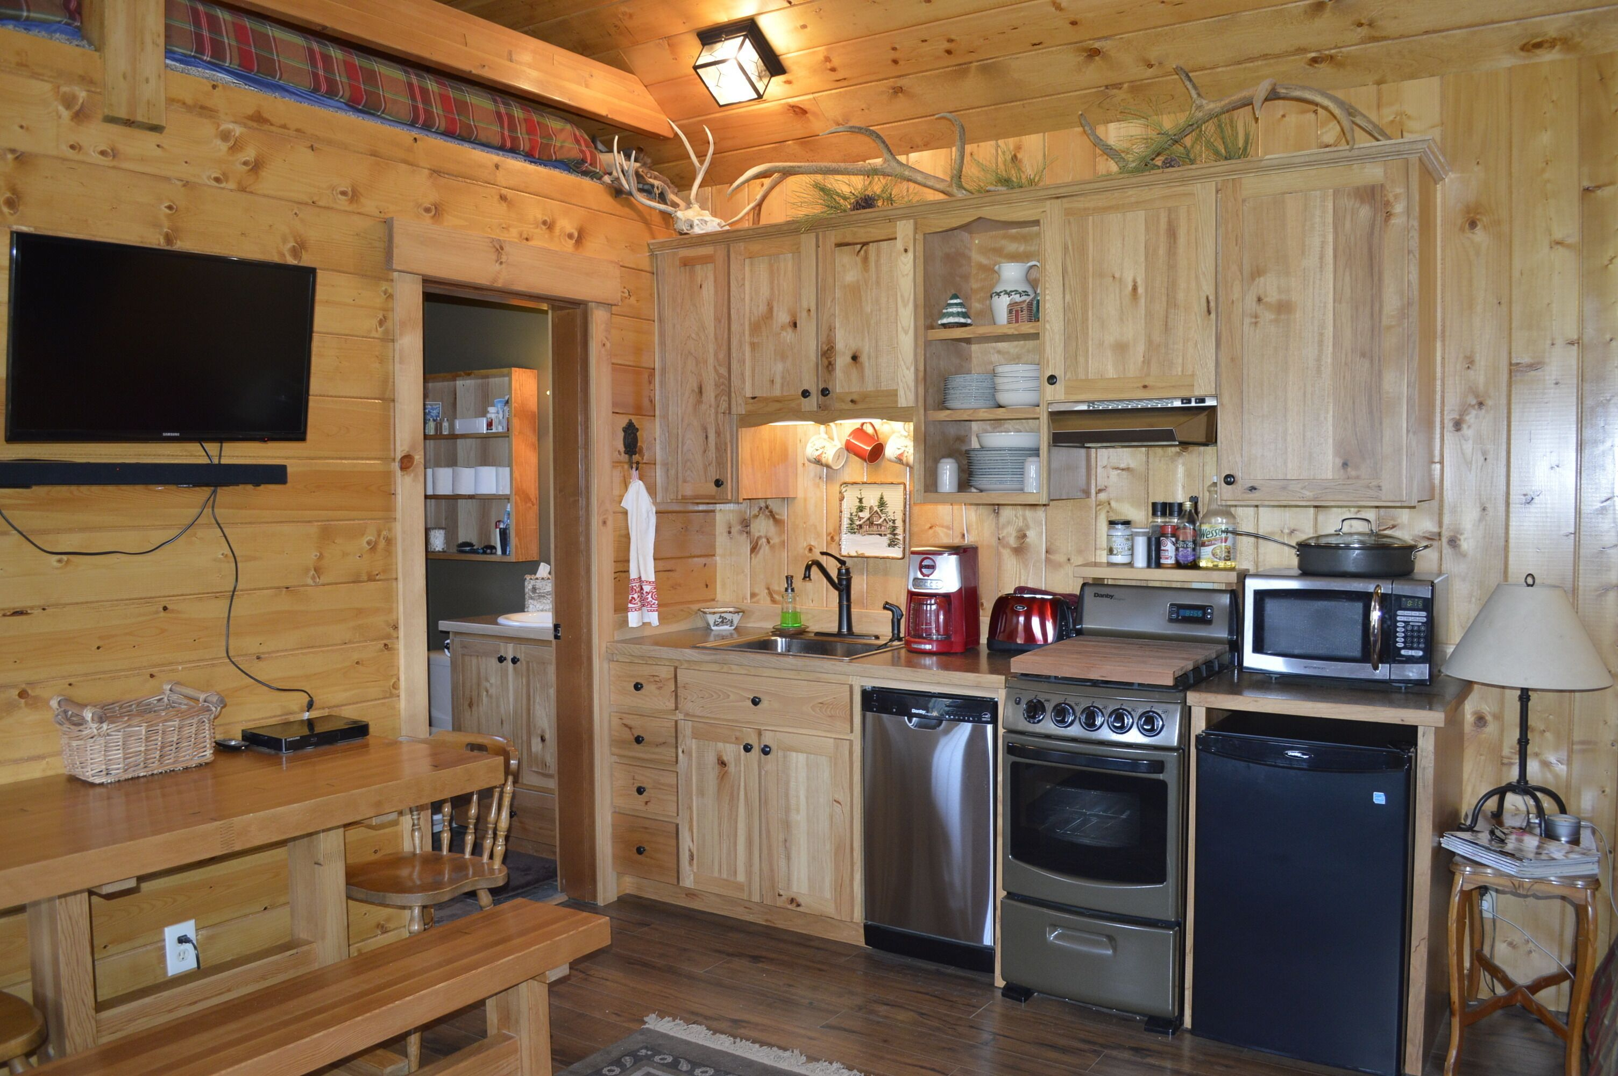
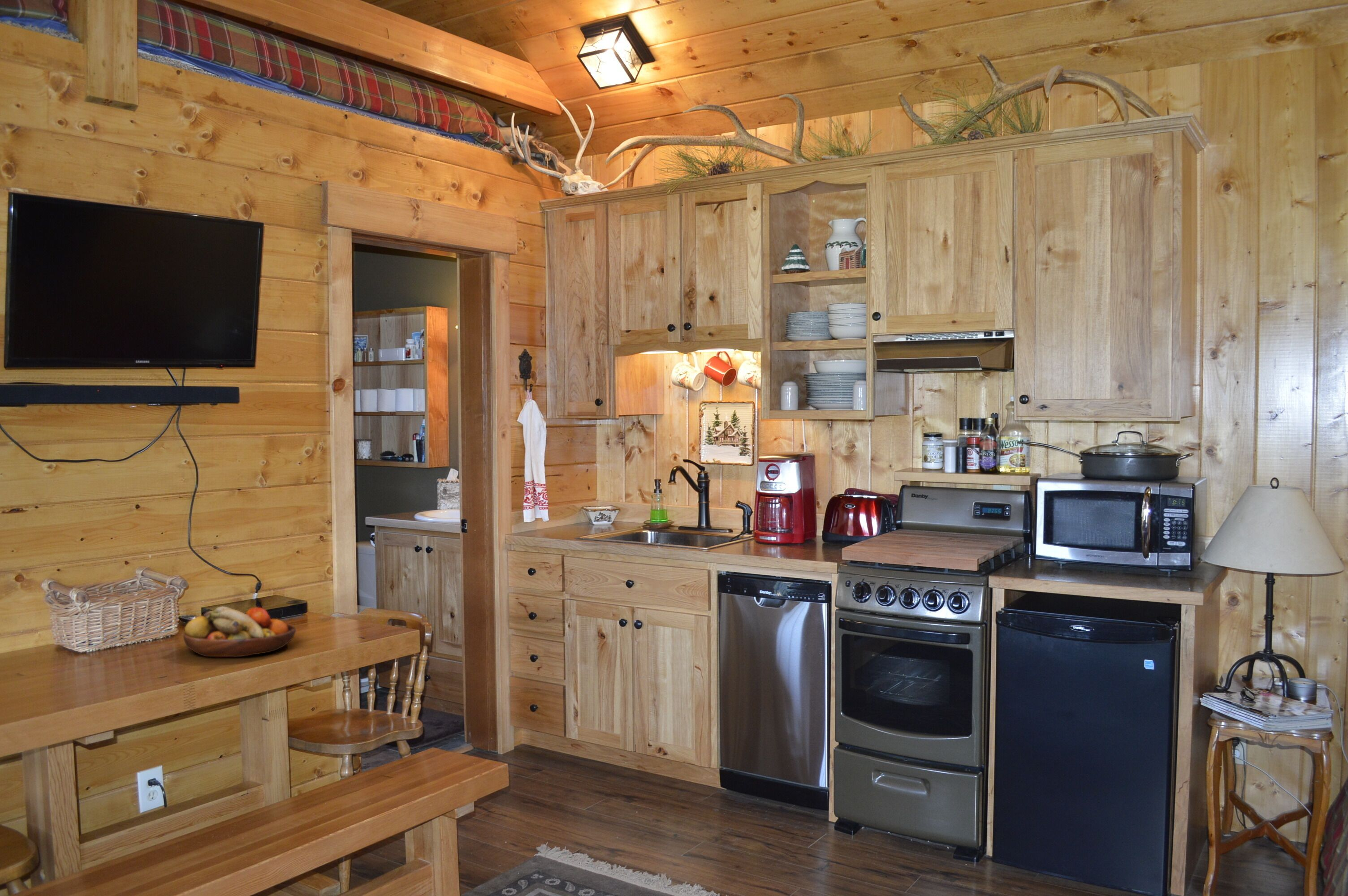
+ fruit bowl (241, 626)
